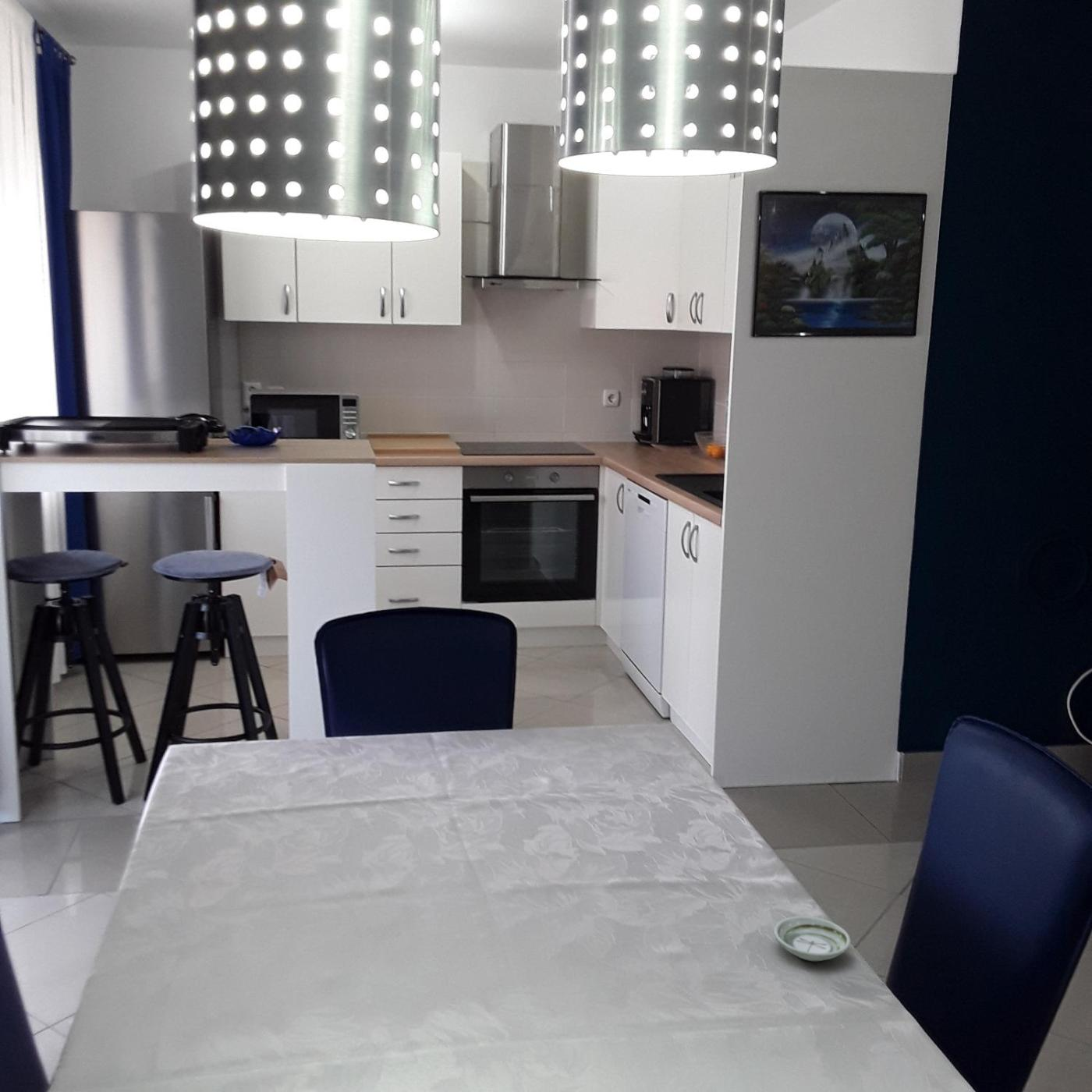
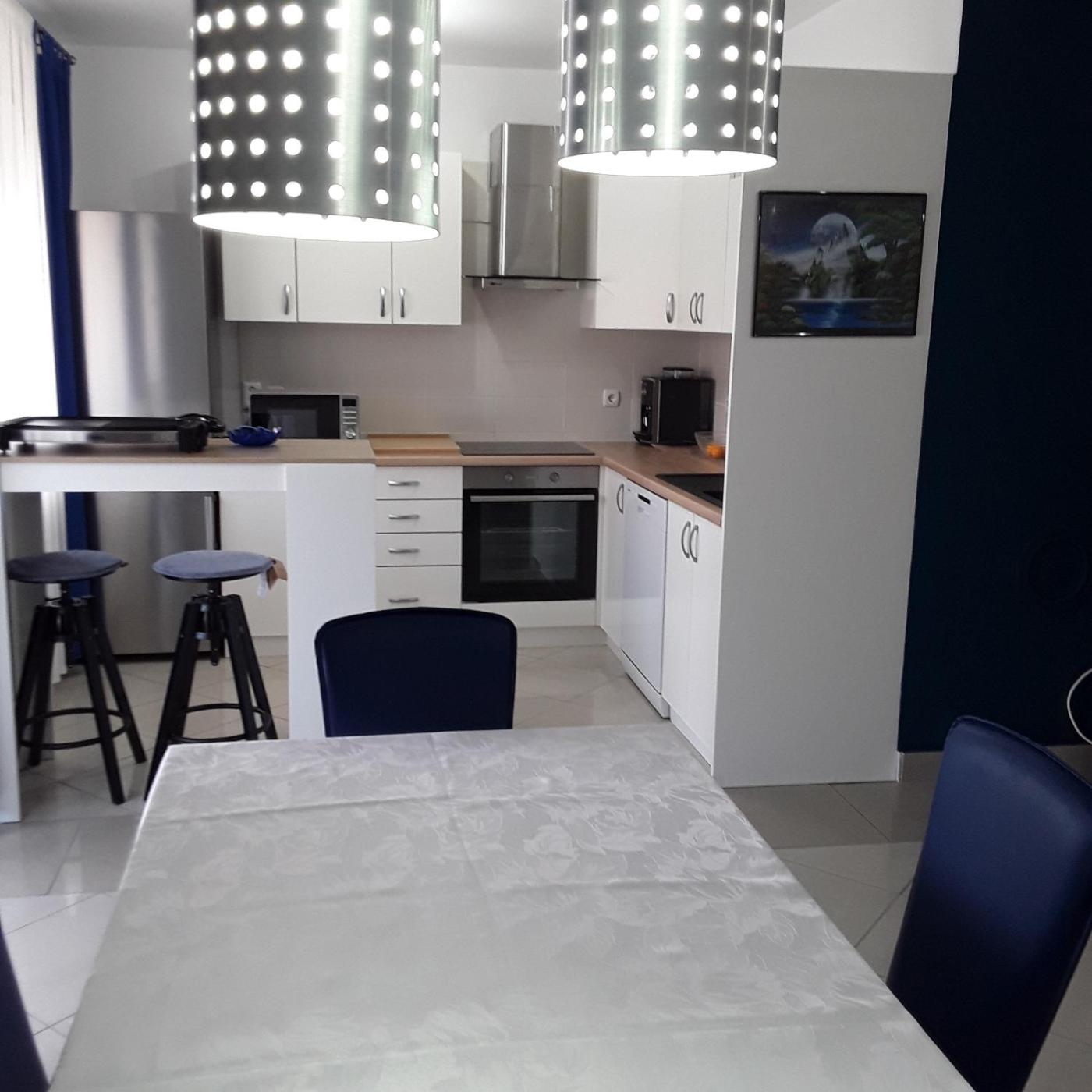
- saucer (811, 942)
